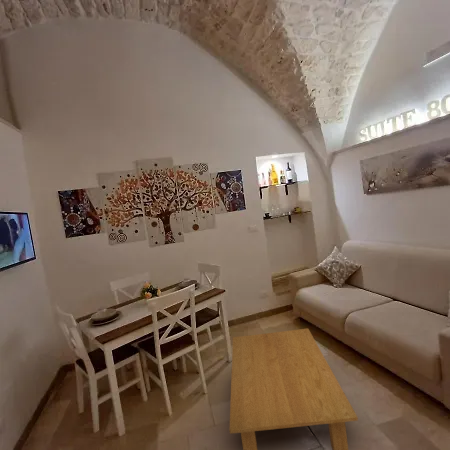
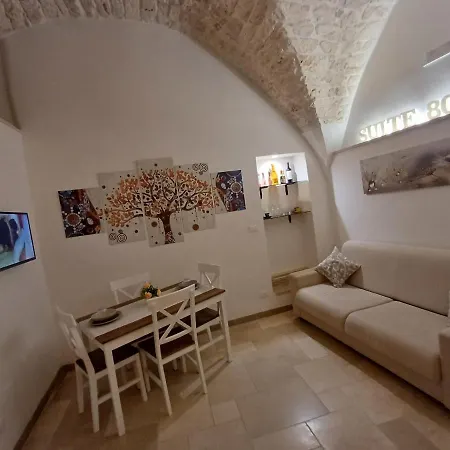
- coffee table (281, 384)
